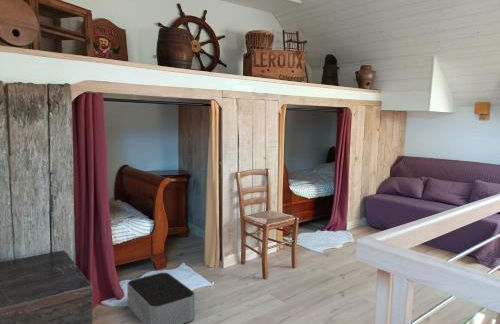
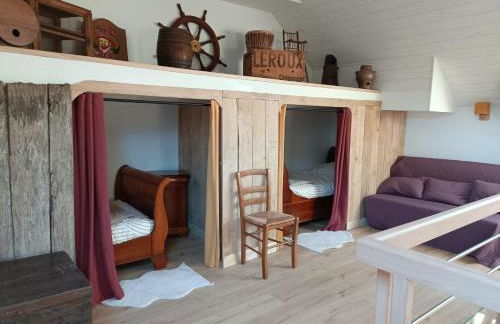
- storage bin (160, 299)
